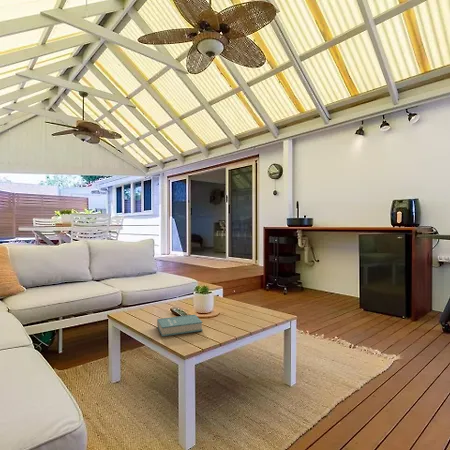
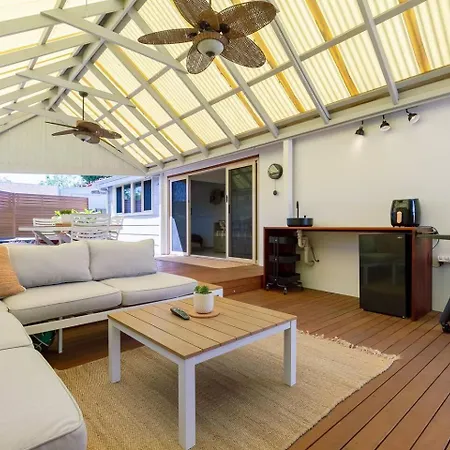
- book (179, 324)
